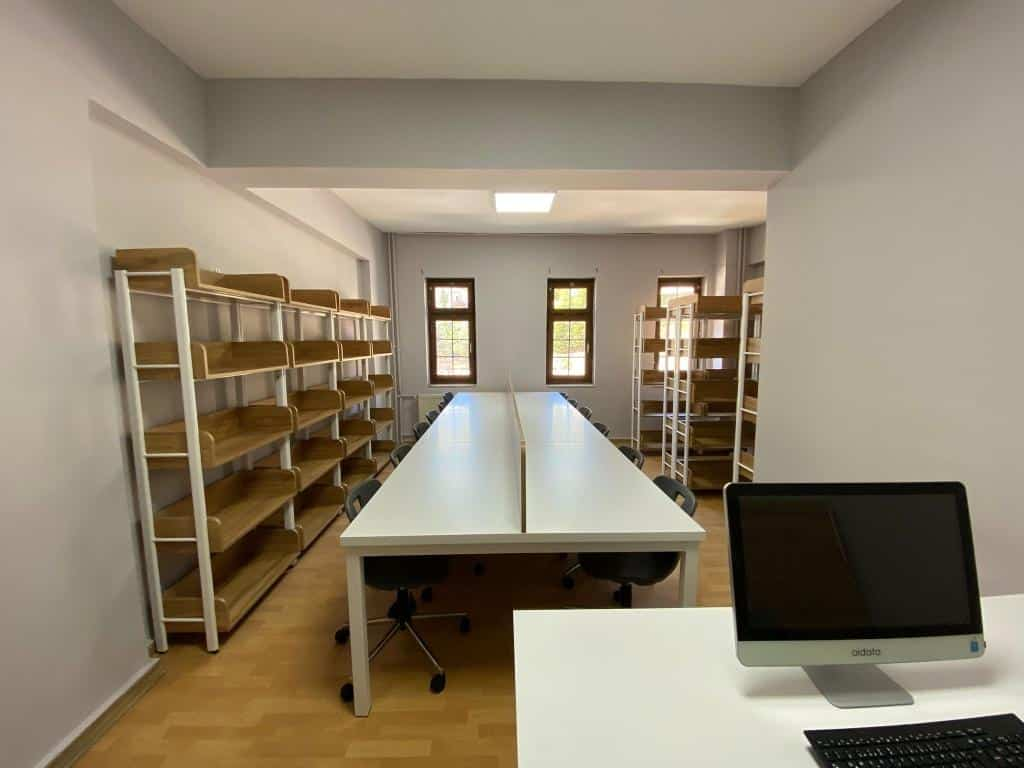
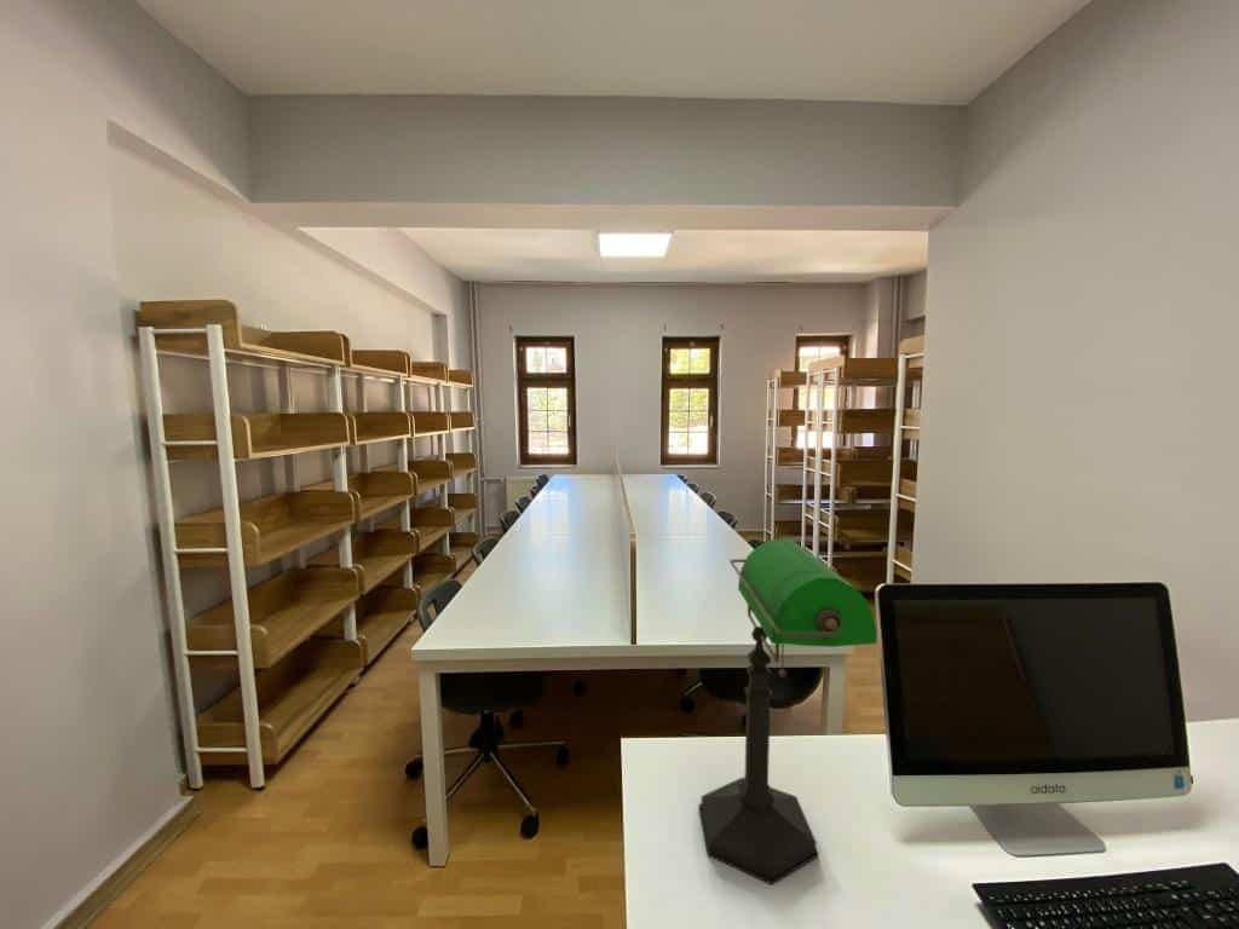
+ desk lamp (771, 698)
